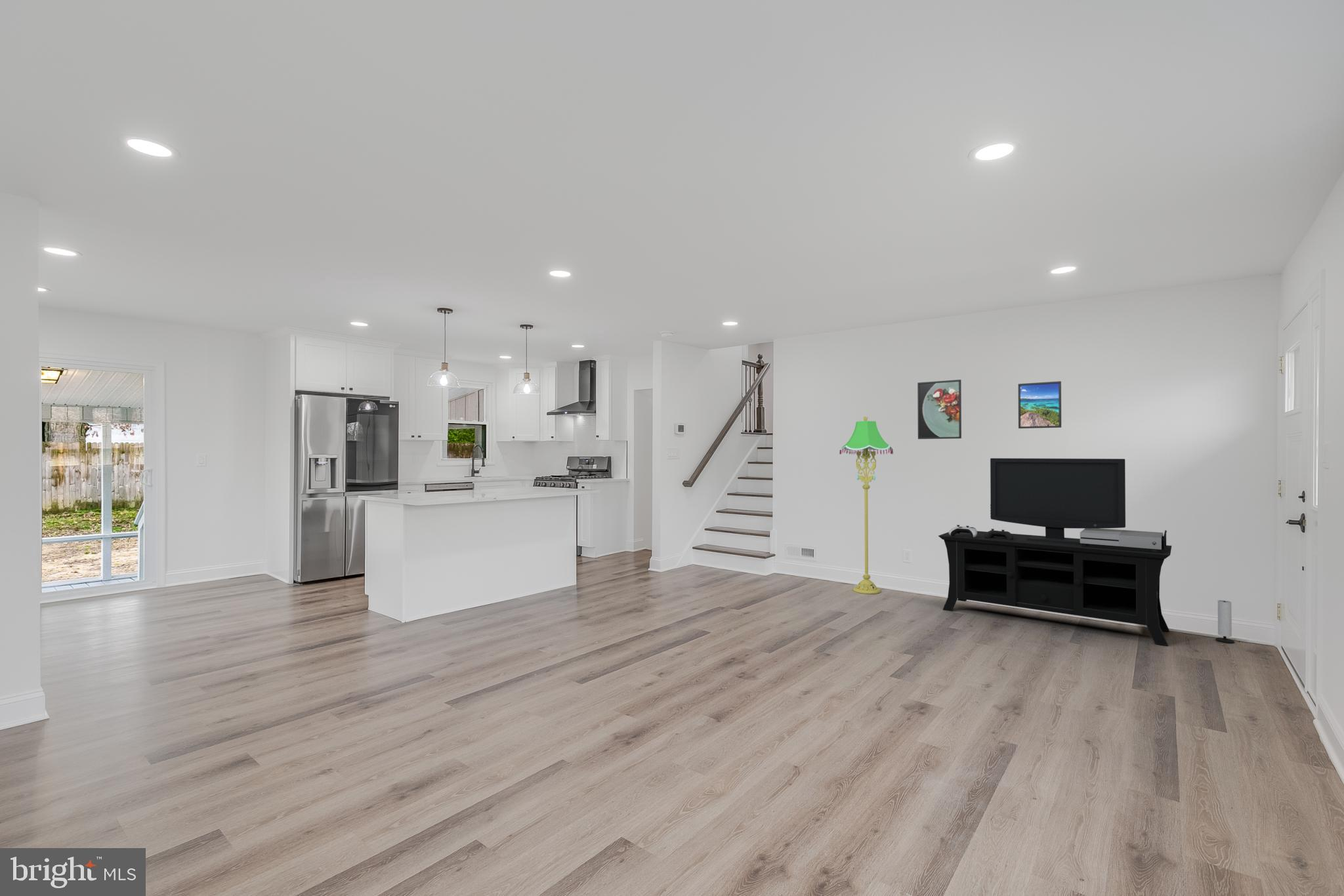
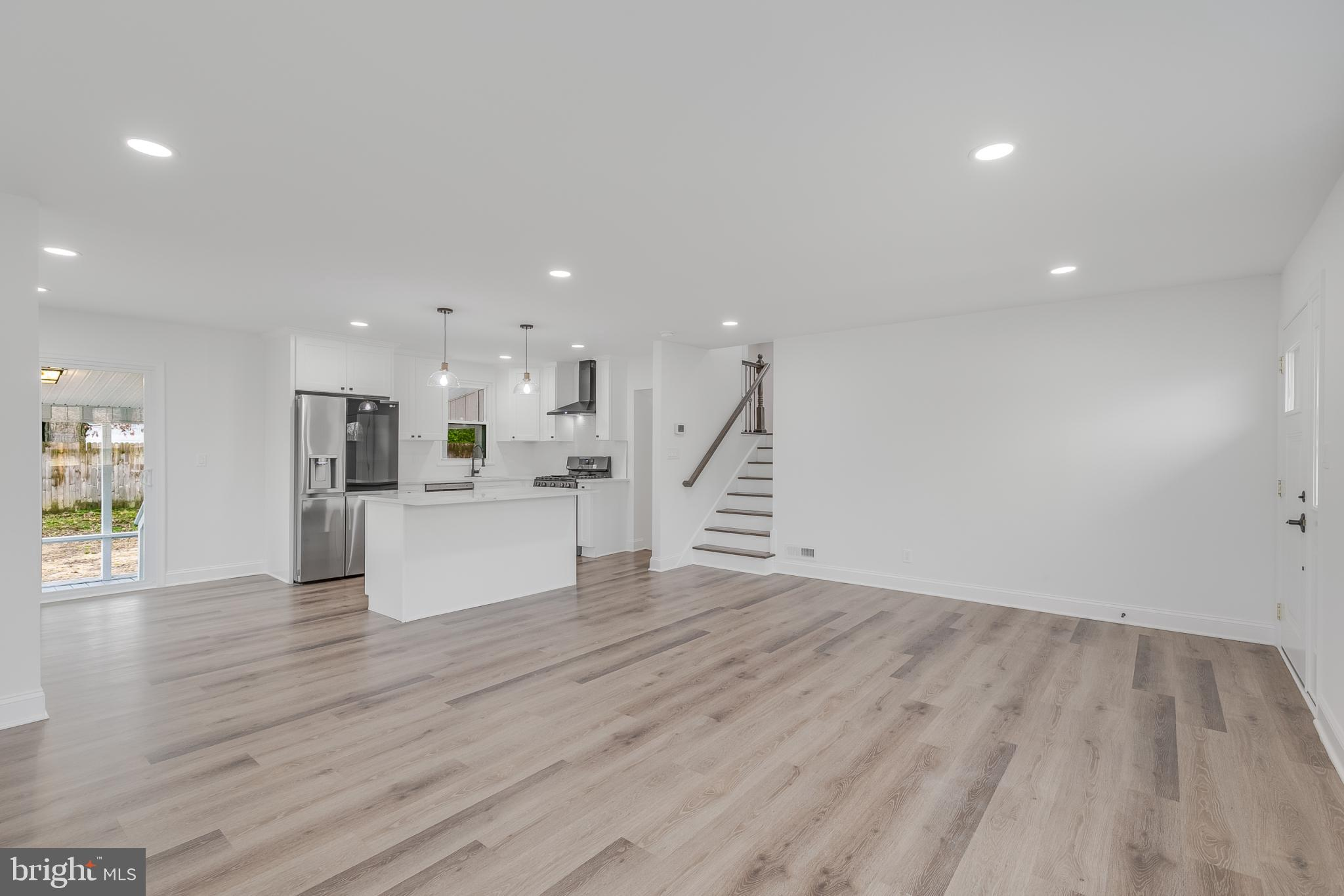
- floor lamp (866, 503)
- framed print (1039, 405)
- speaker (1225, 621)
- media console (1047, 539)
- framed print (938, 410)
